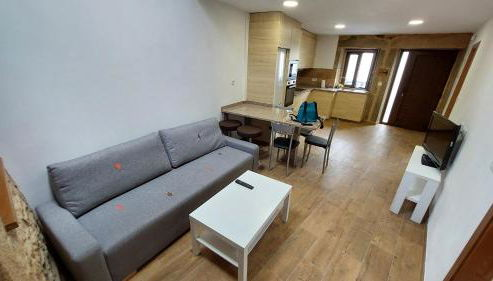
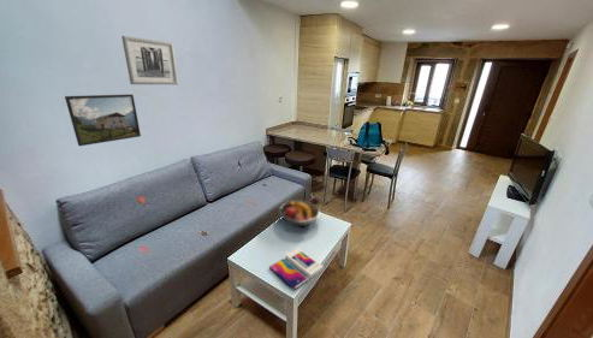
+ fruit bowl (298, 213)
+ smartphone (296, 266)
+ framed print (107, 118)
+ wall art (153, 63)
